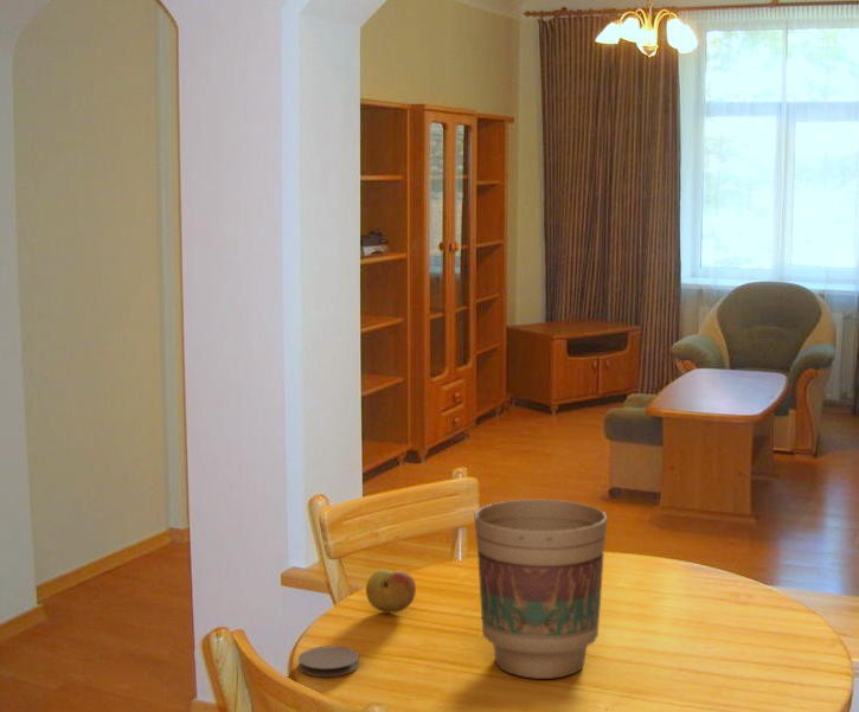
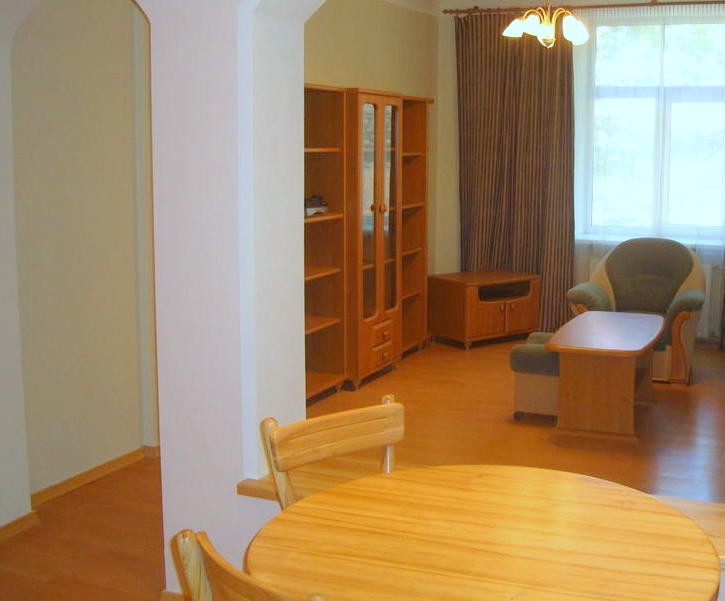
- flower pot (539, 588)
- coaster (328, 661)
- fruit (391, 591)
